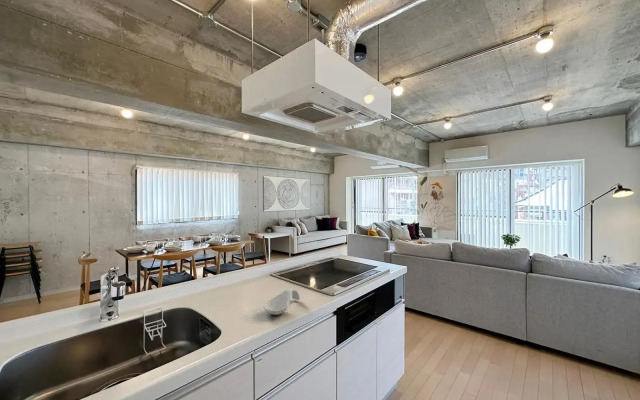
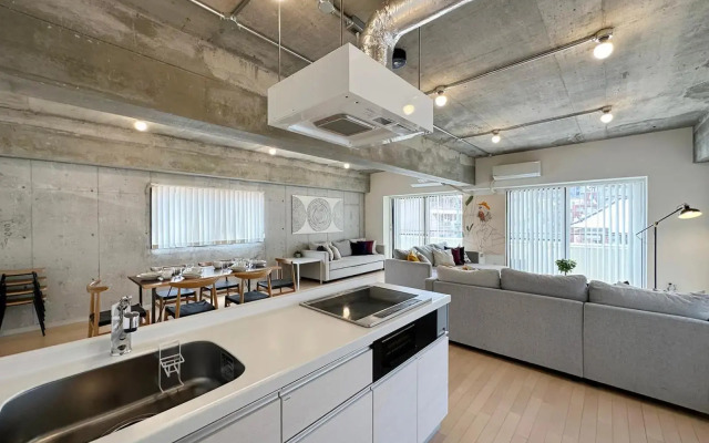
- spoon rest (283, 300)
